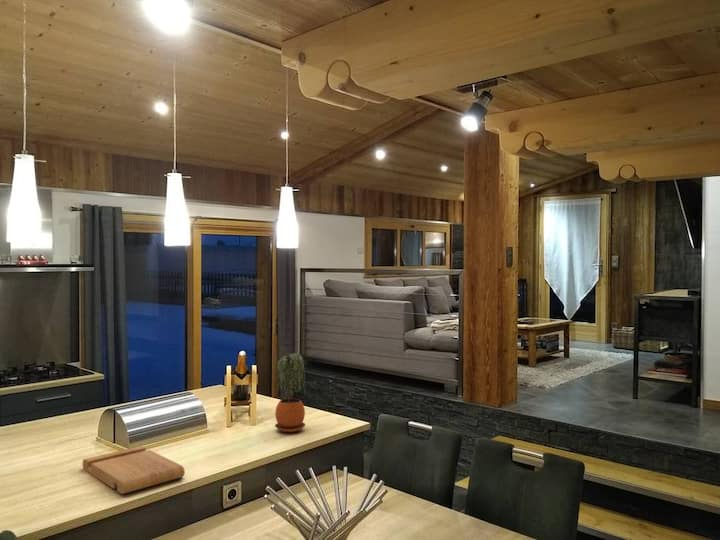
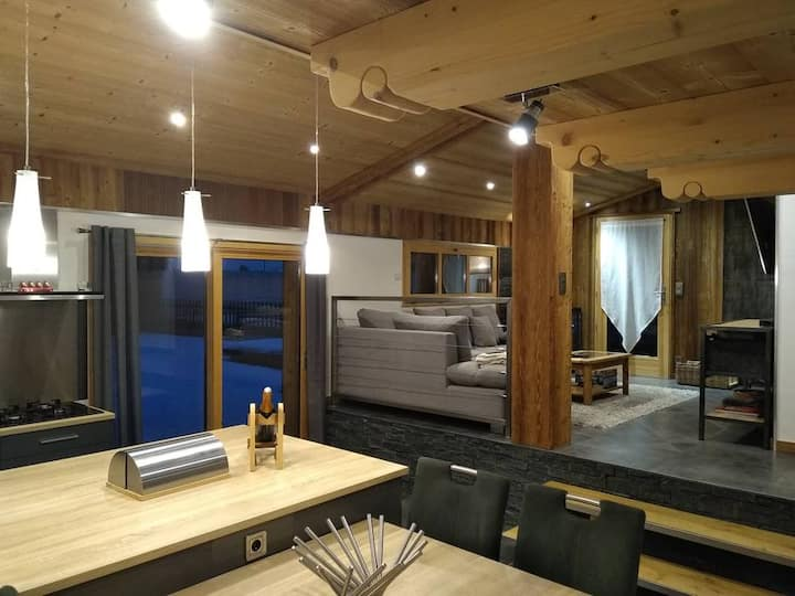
- cutting board (132, 467)
- potted plant (292, 391)
